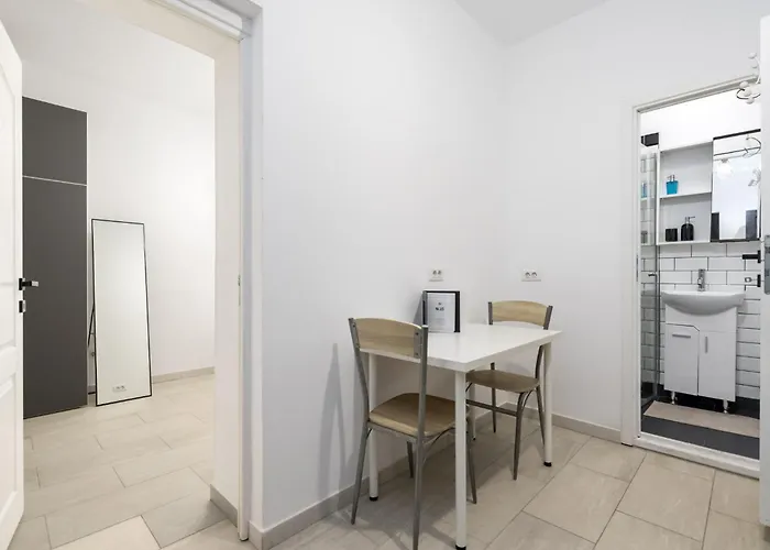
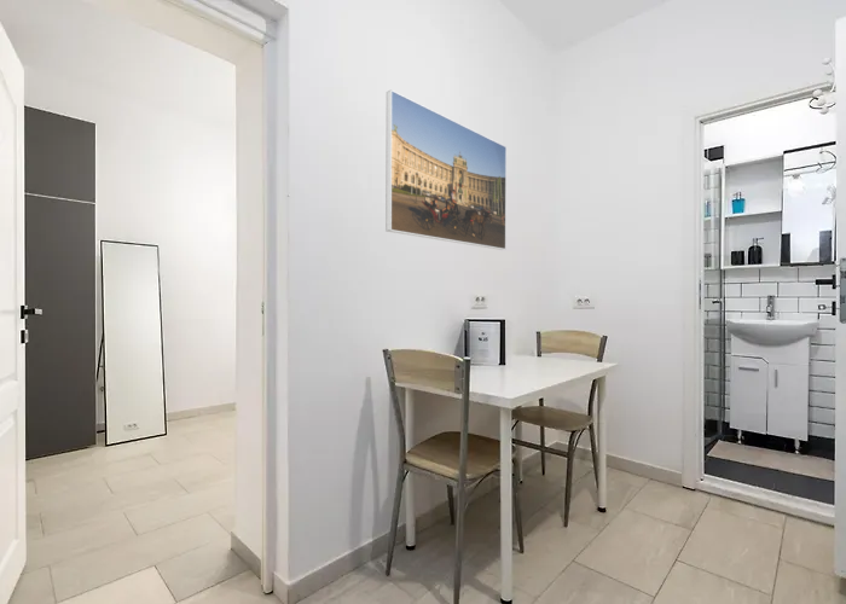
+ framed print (454, 182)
